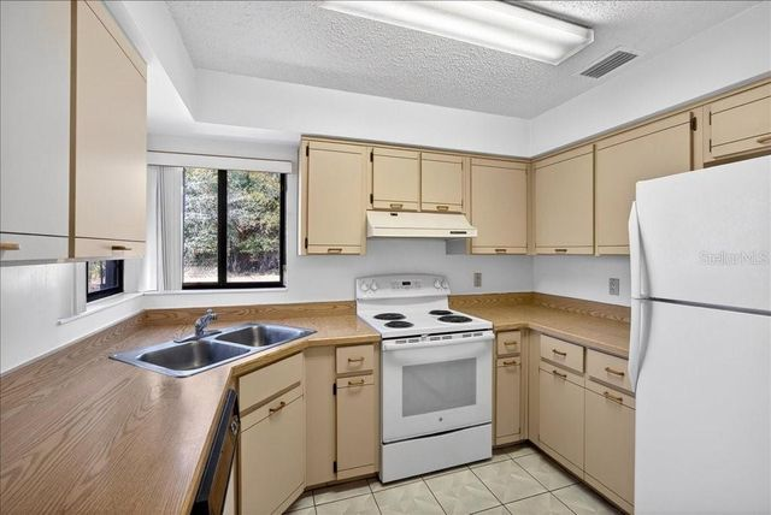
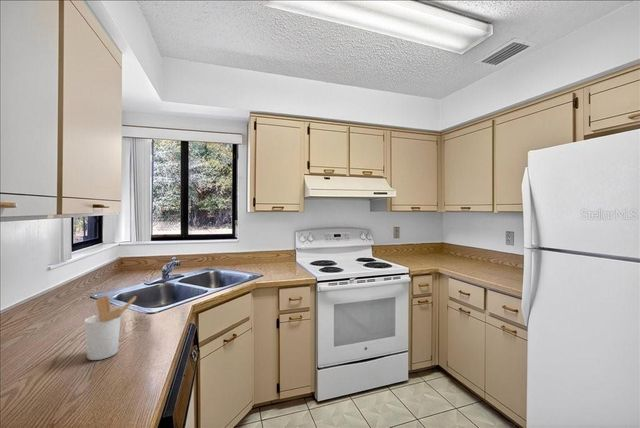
+ utensil holder (112, 325)
